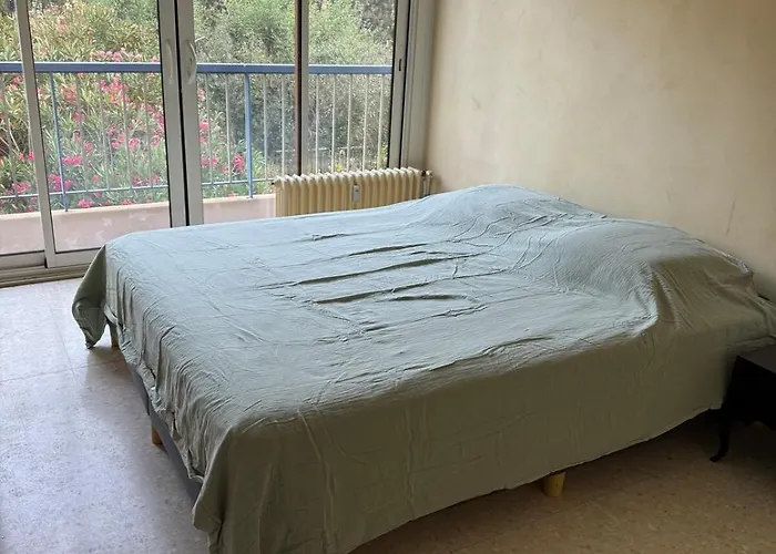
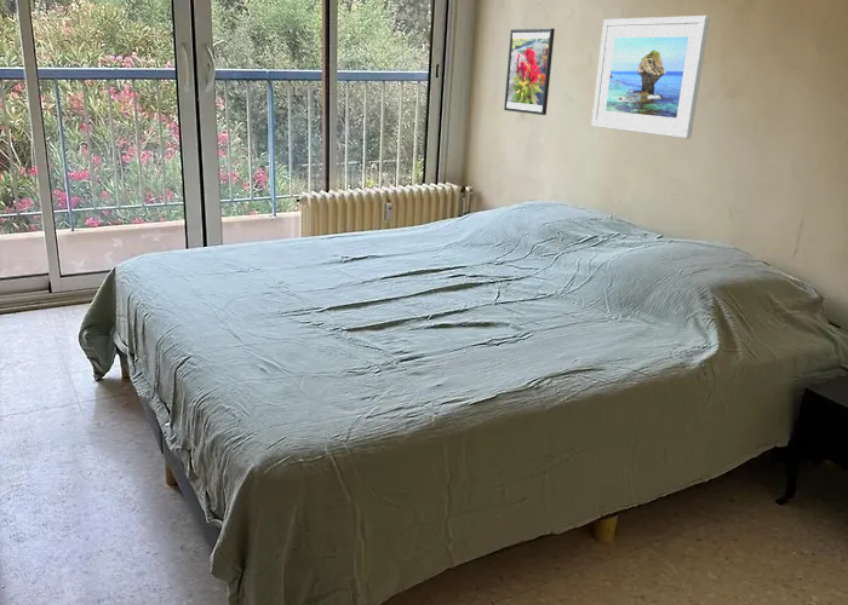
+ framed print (527, 71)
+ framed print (644, 75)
